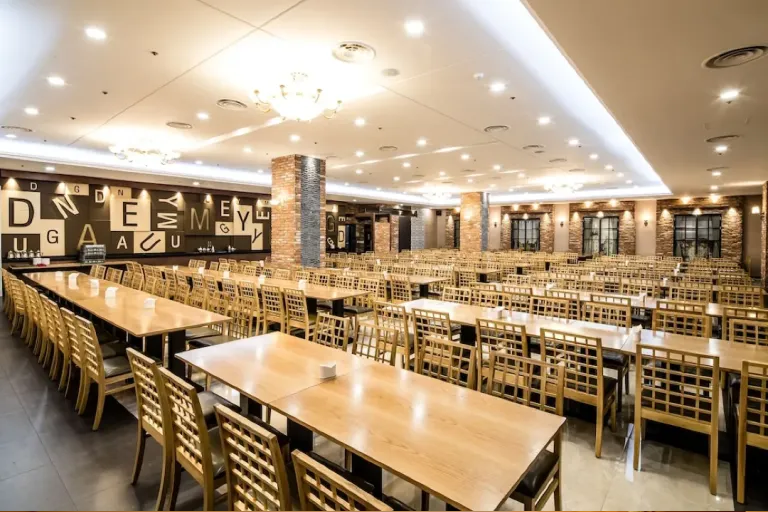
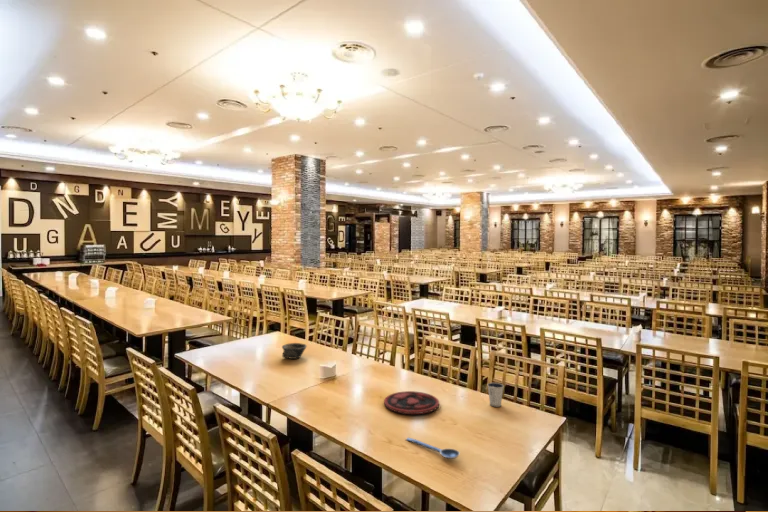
+ spoon (432, 446)
+ bowl (294, 351)
+ dixie cup (495, 394)
+ plate (411, 401)
